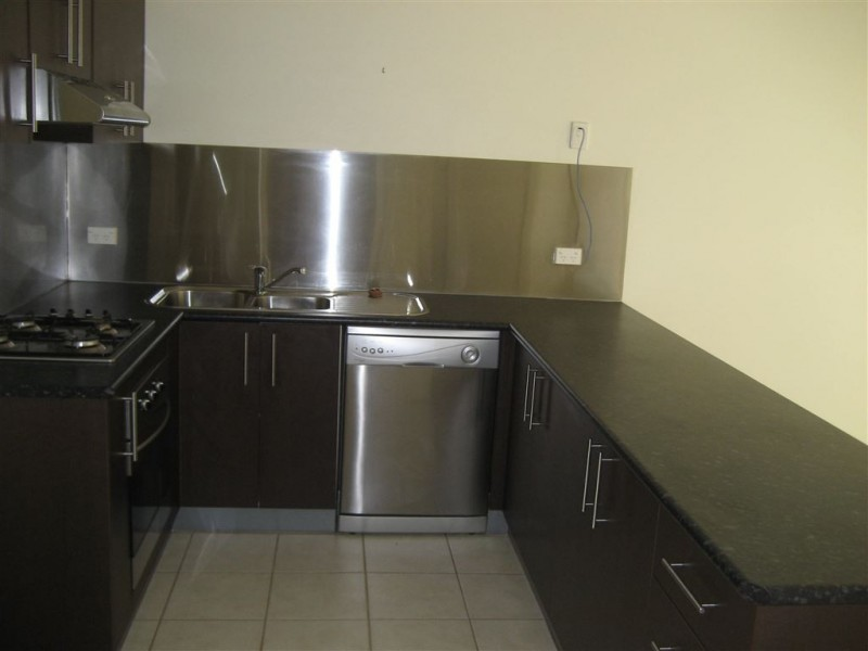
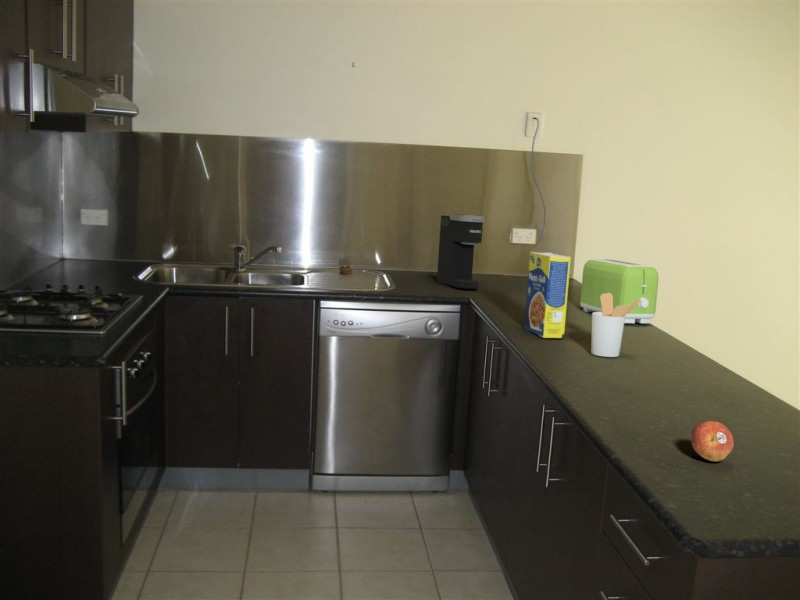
+ utensil holder (616, 325)
+ toaster (618, 289)
+ fruit (712, 441)
+ coffee maker (459, 249)
+ legume (546, 294)
